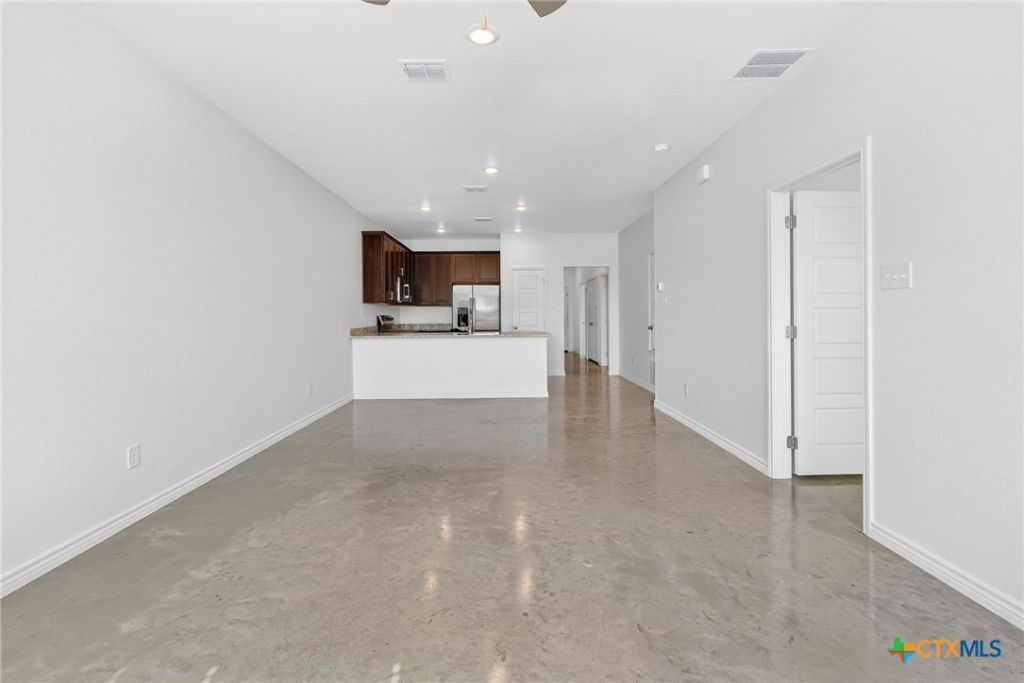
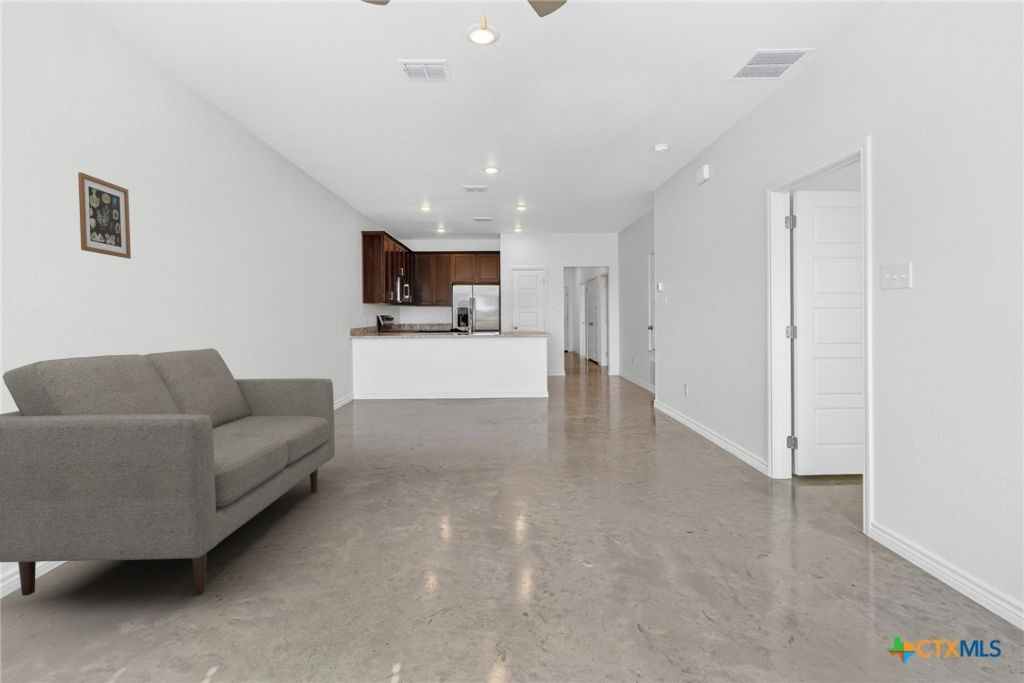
+ sofa (201, 442)
+ wall art (106, 218)
